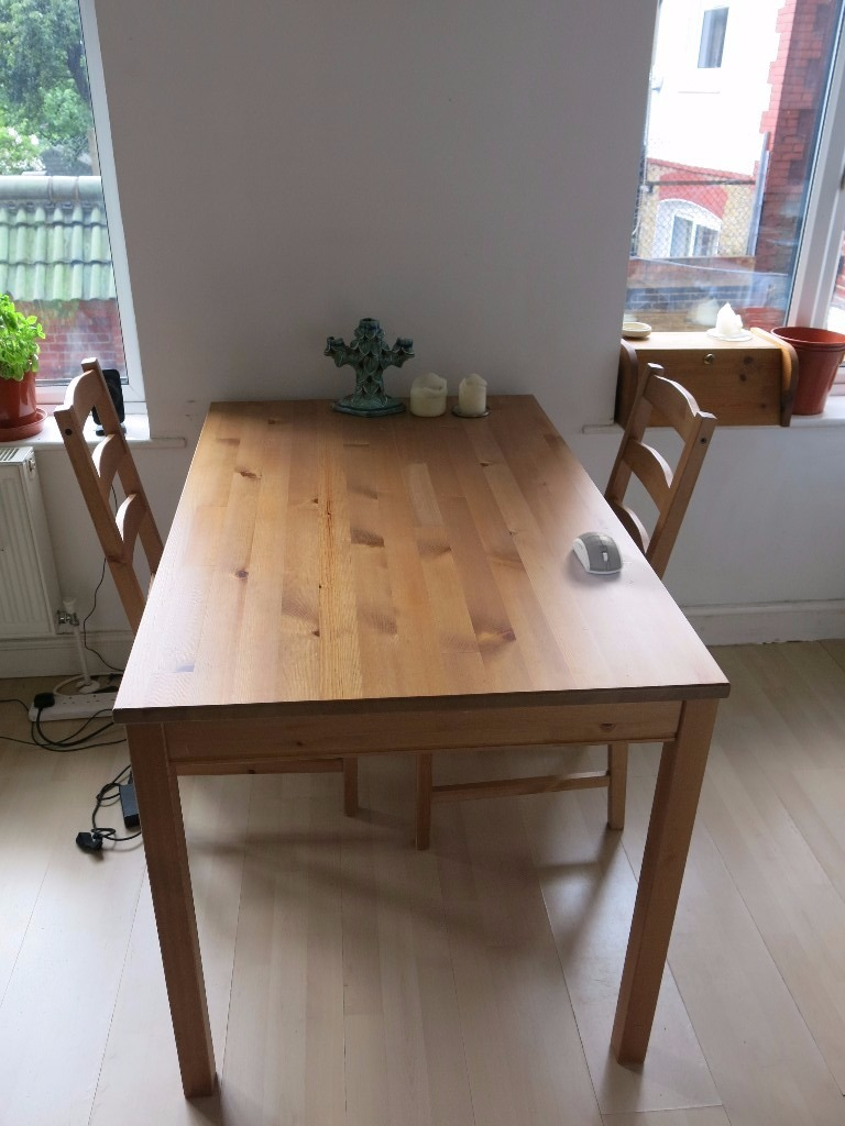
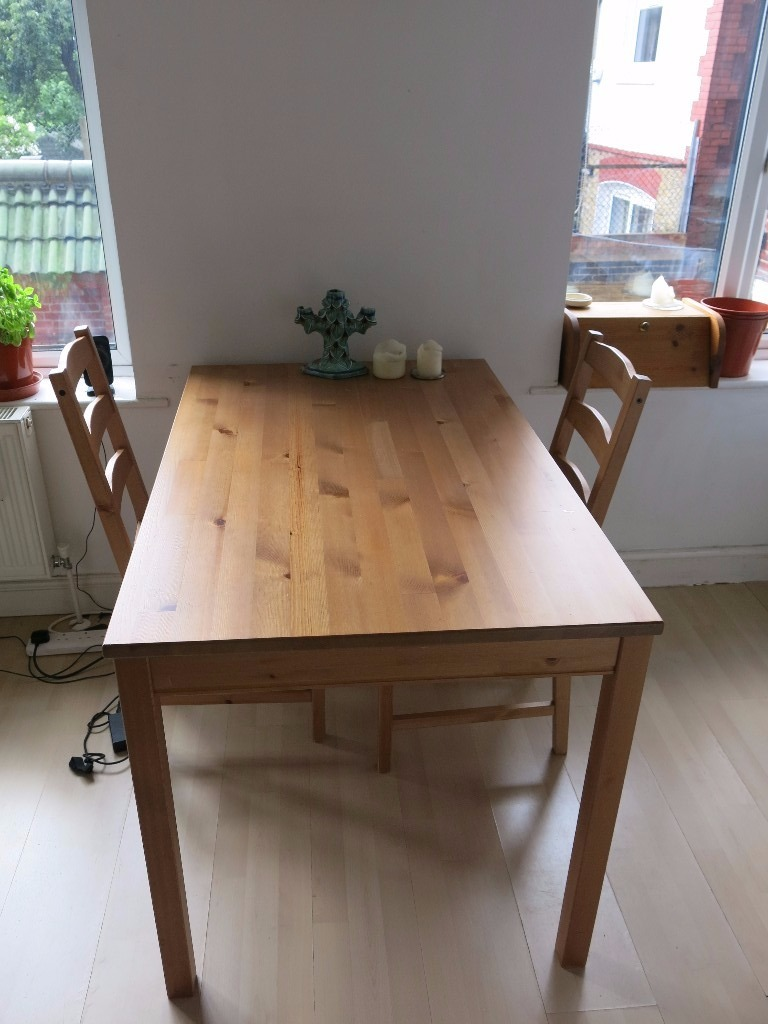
- computer mouse (596, 547)
